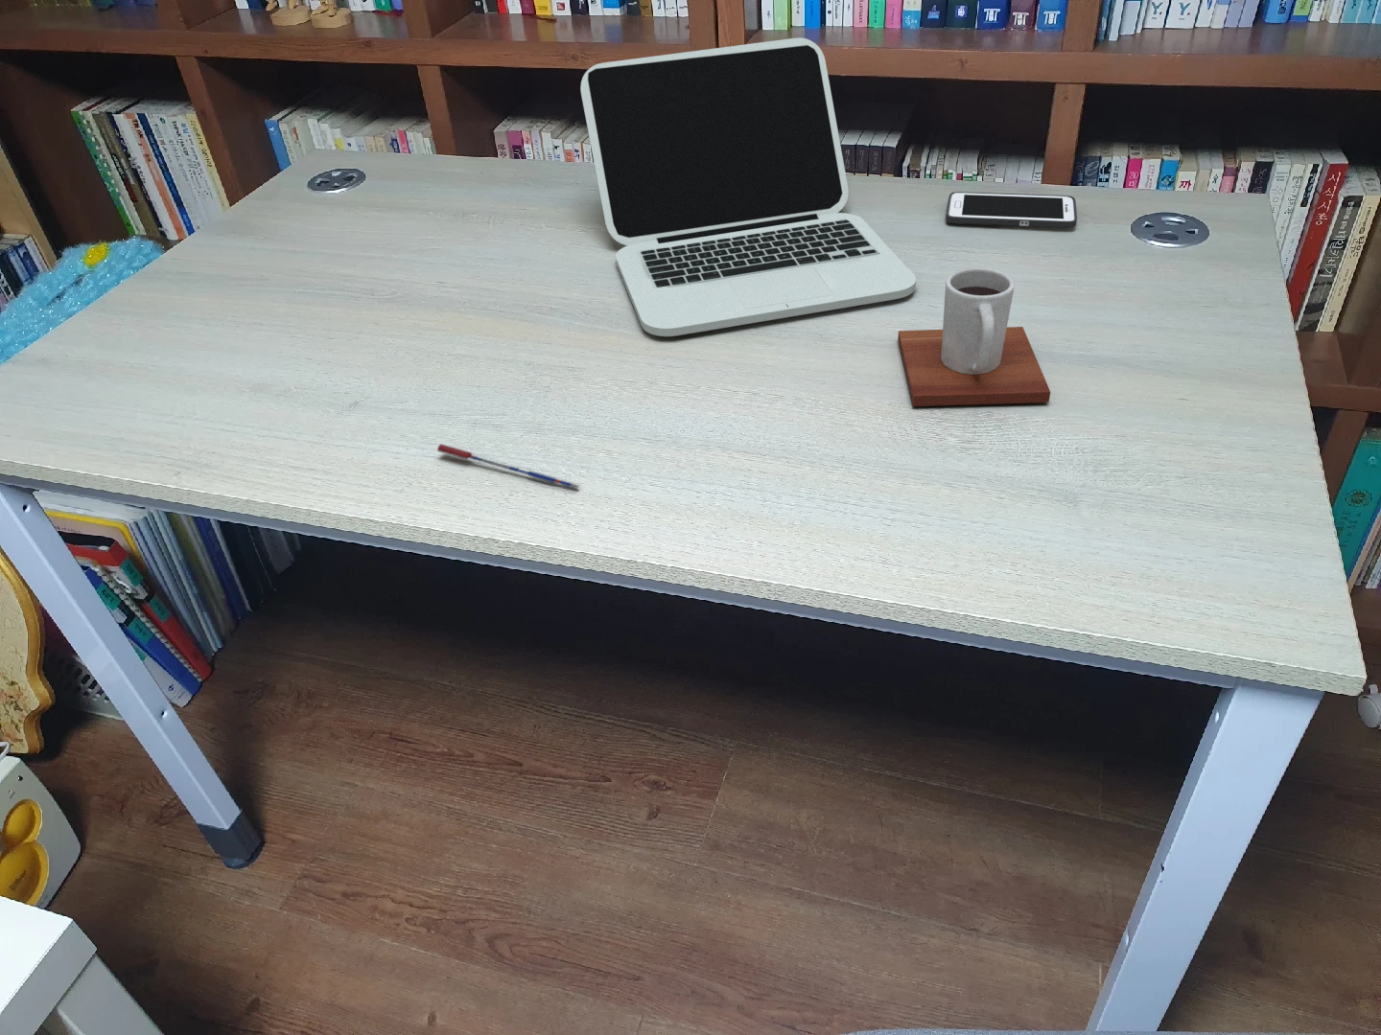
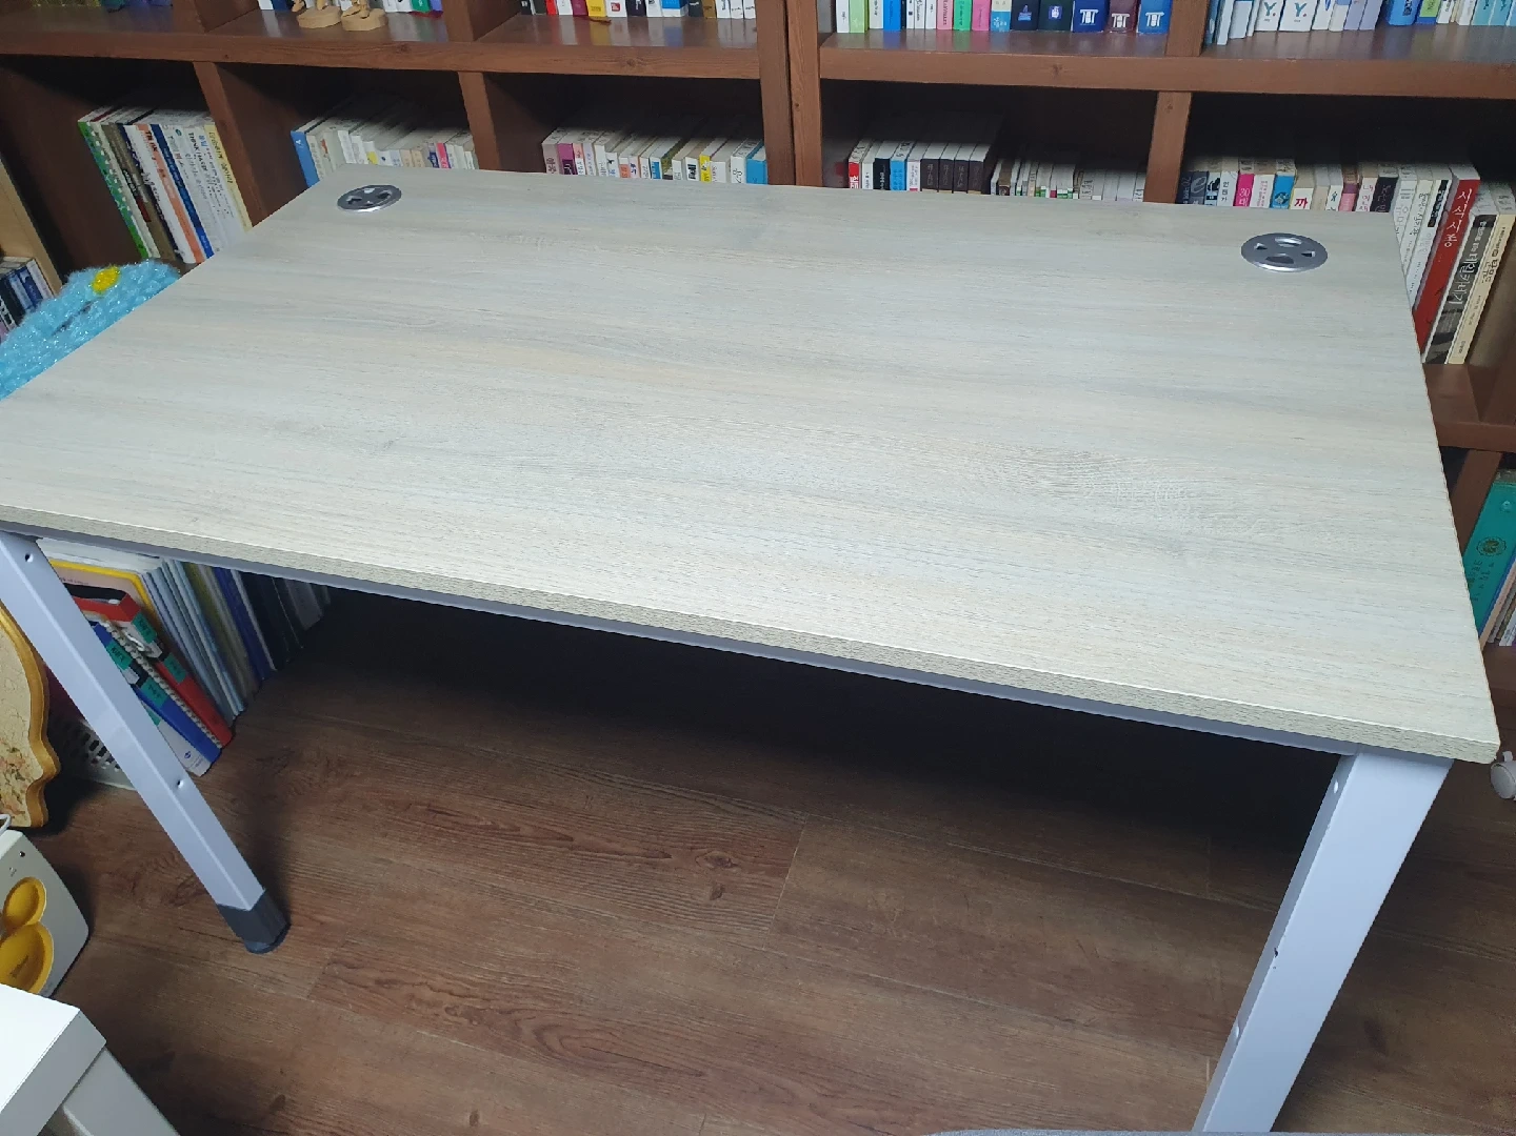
- cell phone (1010, 210)
- laptop (741, 174)
- pen (507, 465)
- mug (974, 327)
